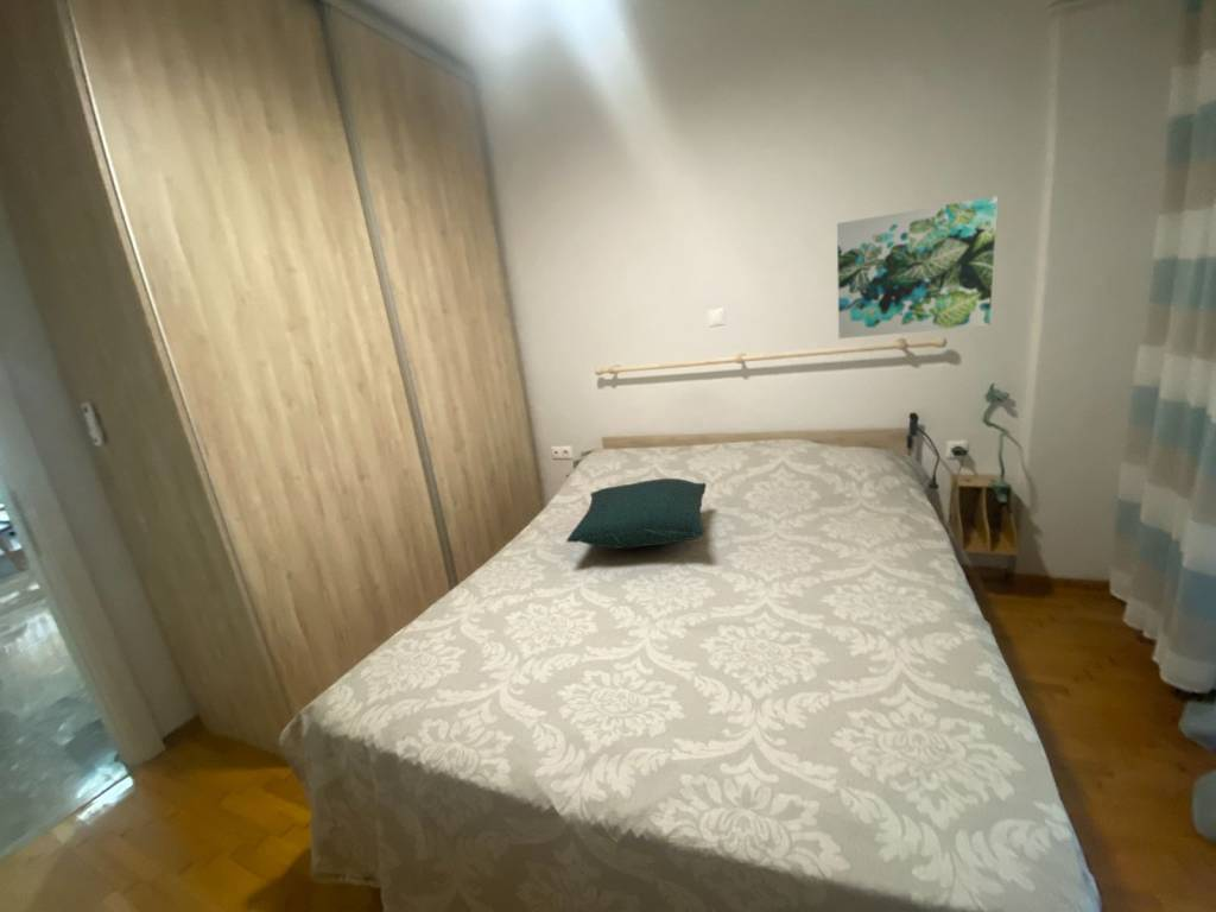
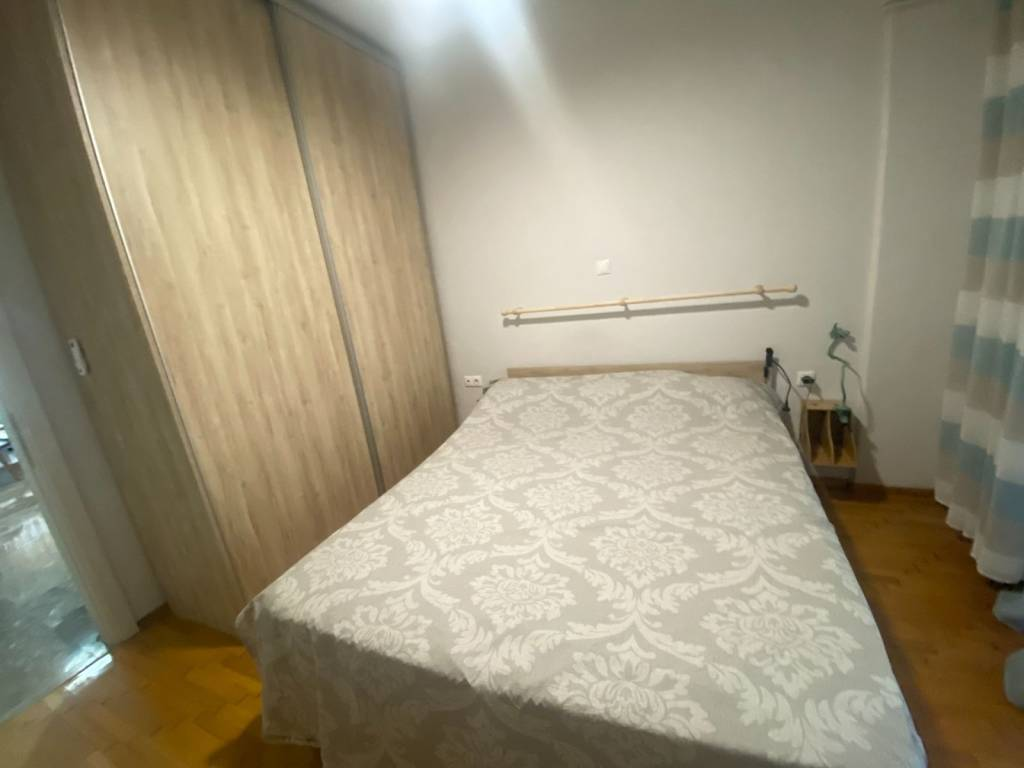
- pillow (641, 512)
- wall art (911, 273)
